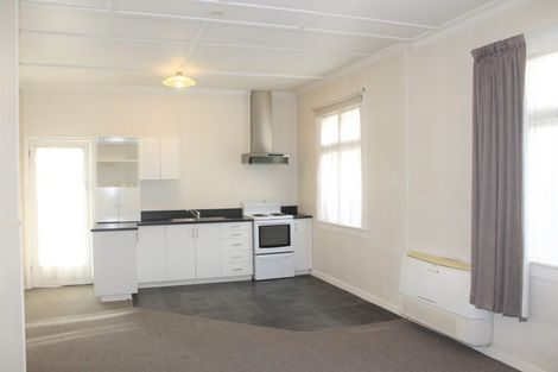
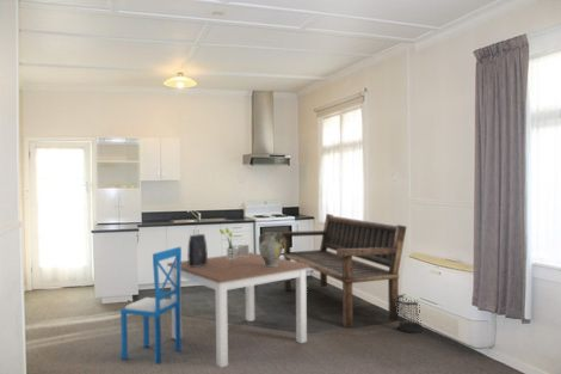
+ ceramic jug (271, 249)
+ bench (335, 260)
+ dining table (246, 301)
+ wastebasket (409, 313)
+ decorative box (197, 250)
+ dining chair (152, 301)
+ bouquet (234, 246)
